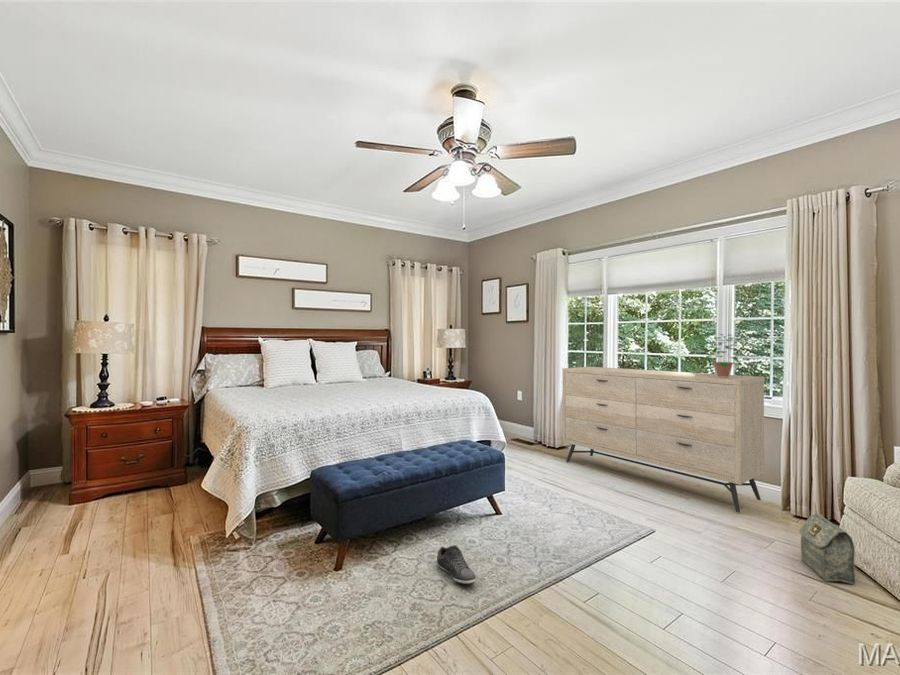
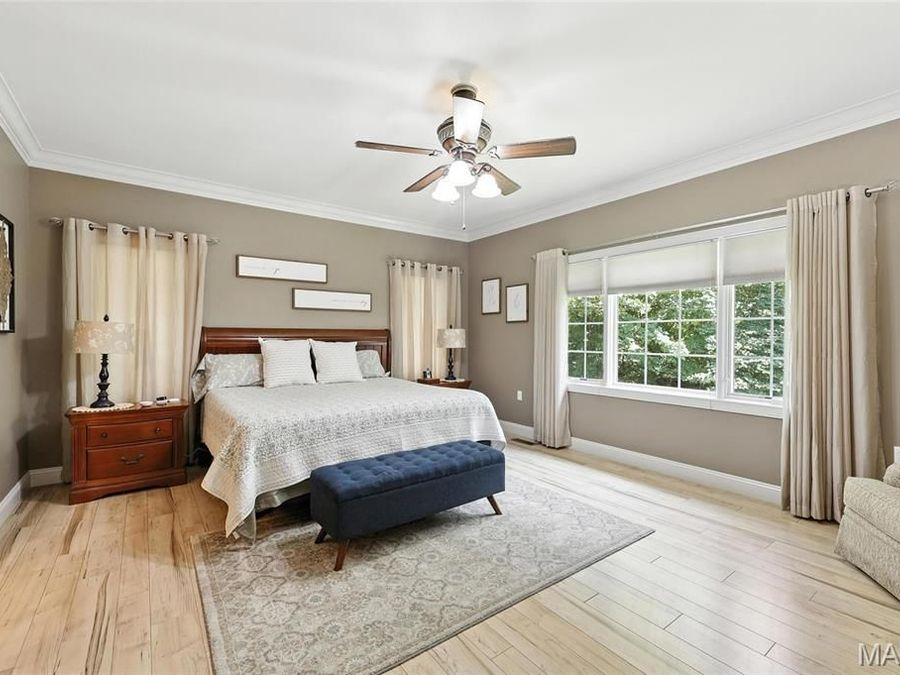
- bag (825, 545)
- dresser (649, 425)
- potted plant (722, 356)
- shoe (456, 562)
